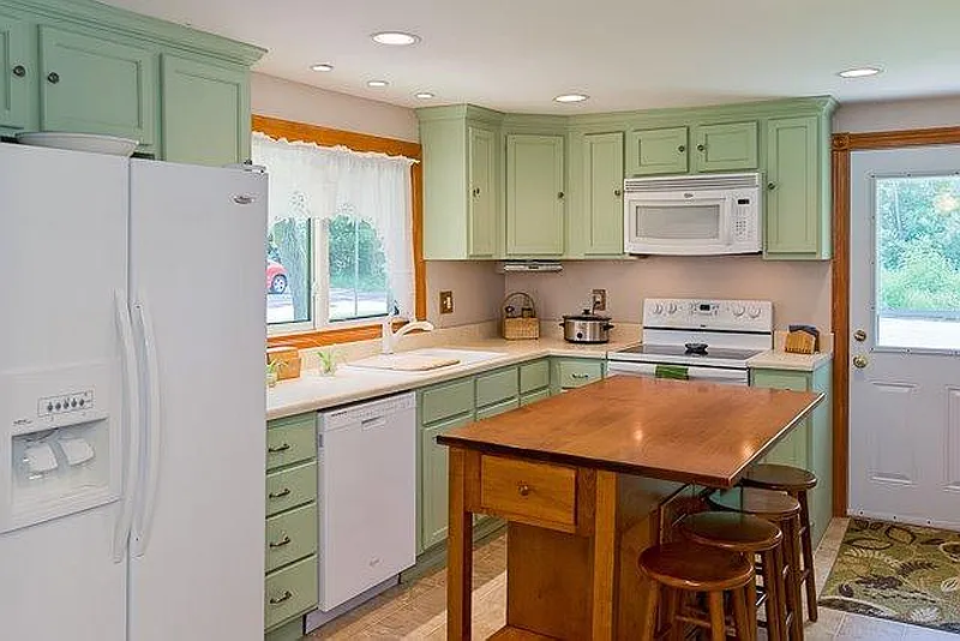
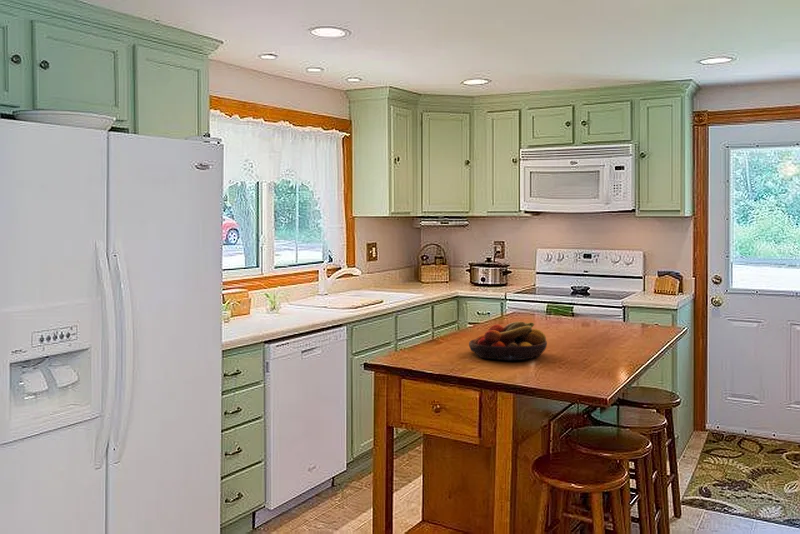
+ fruit bowl (507, 338)
